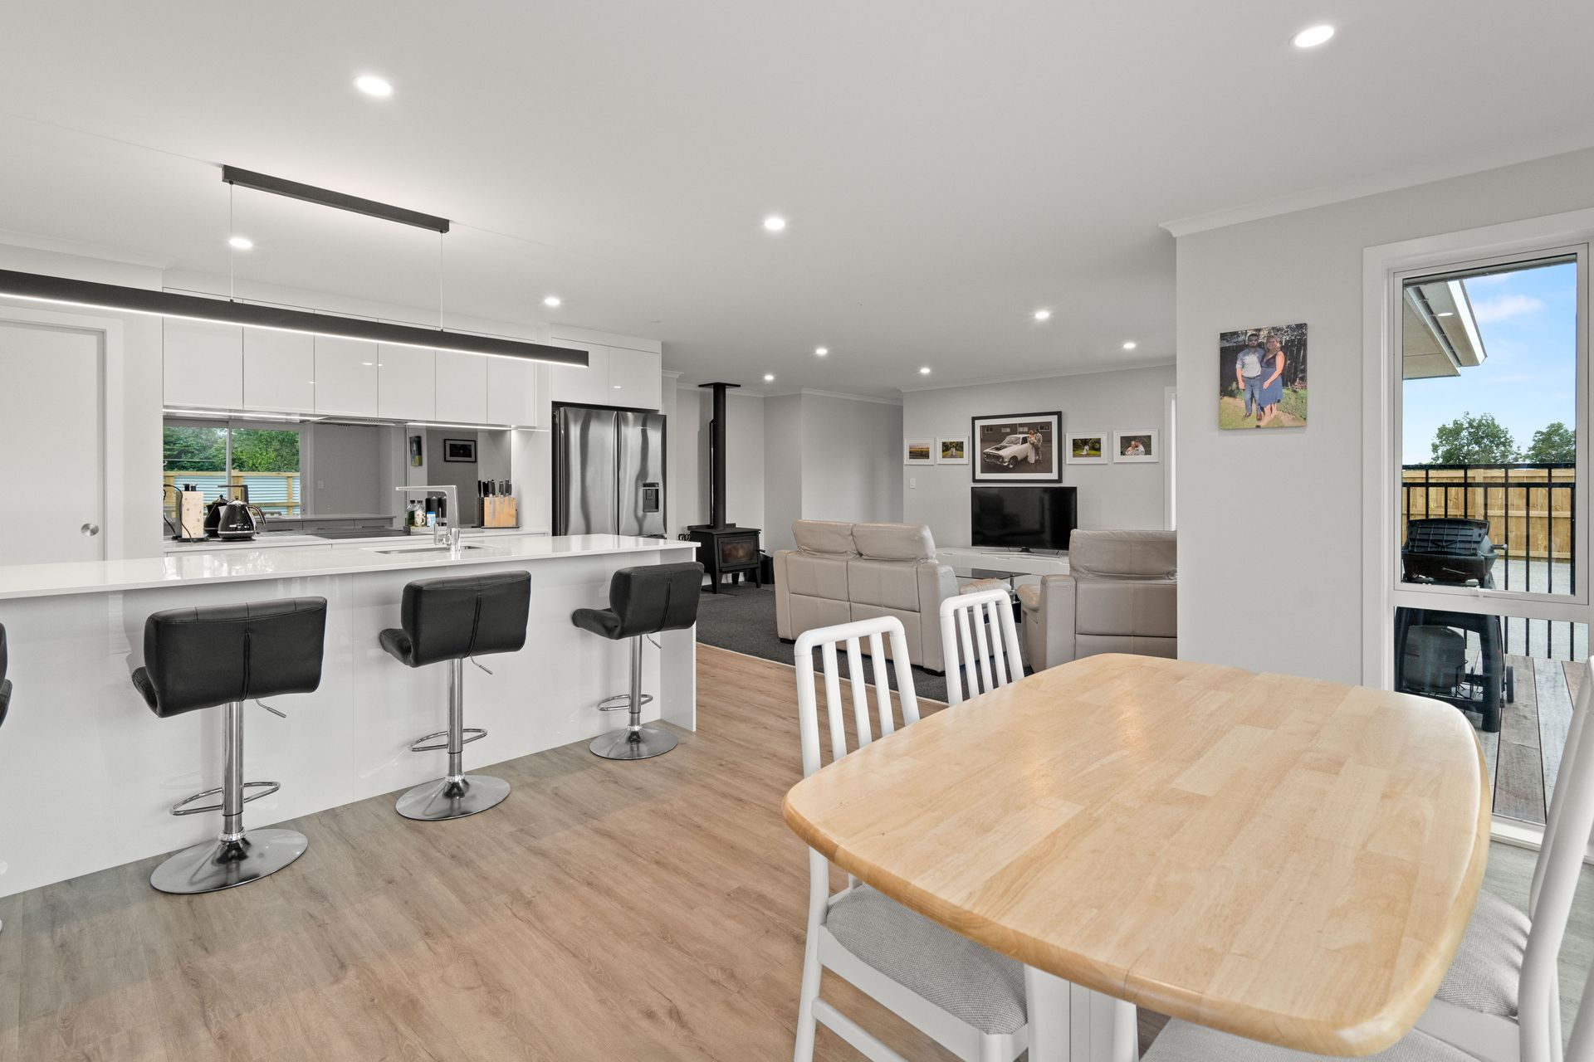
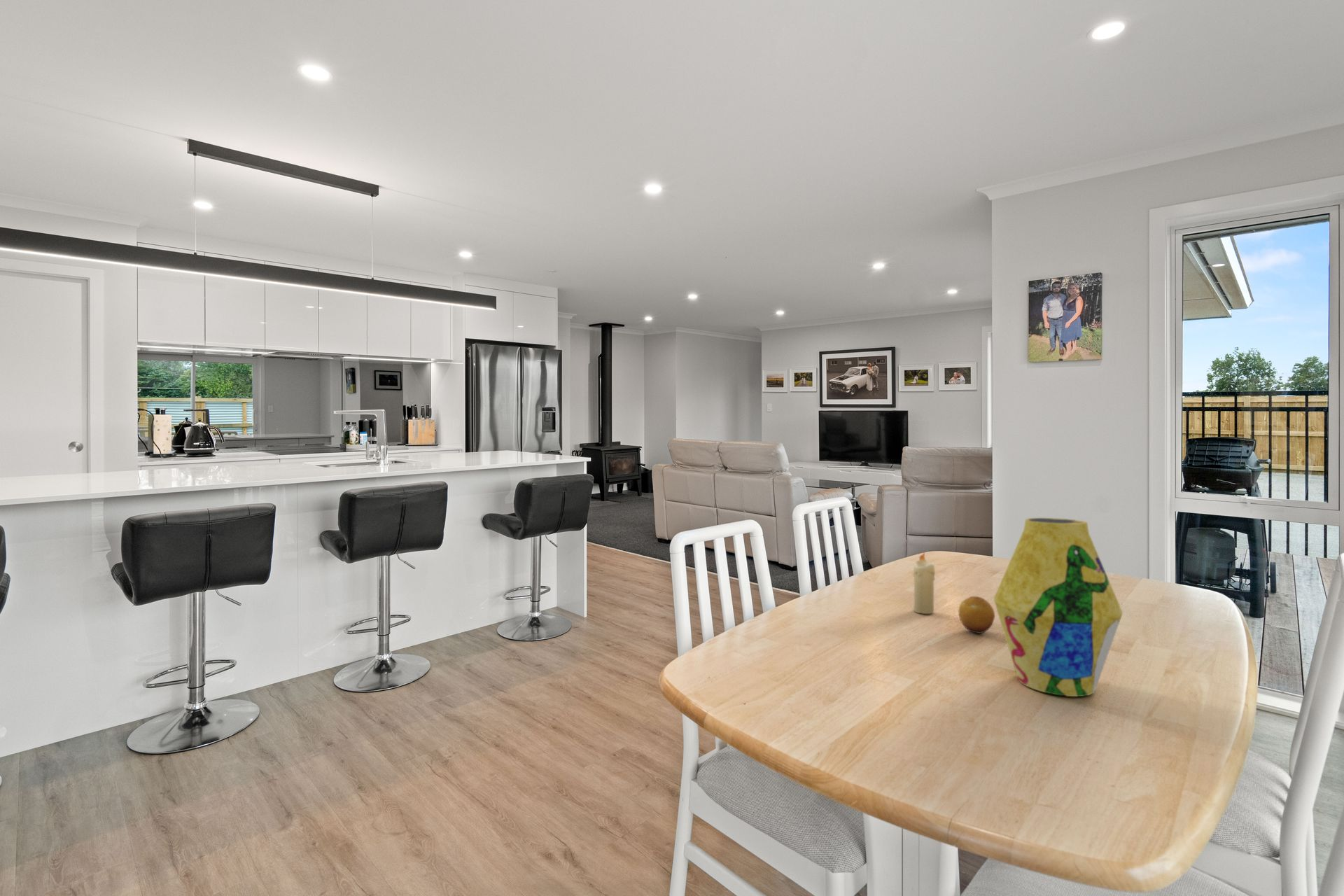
+ fruit (976, 614)
+ vase (1055, 602)
+ candle (924, 581)
